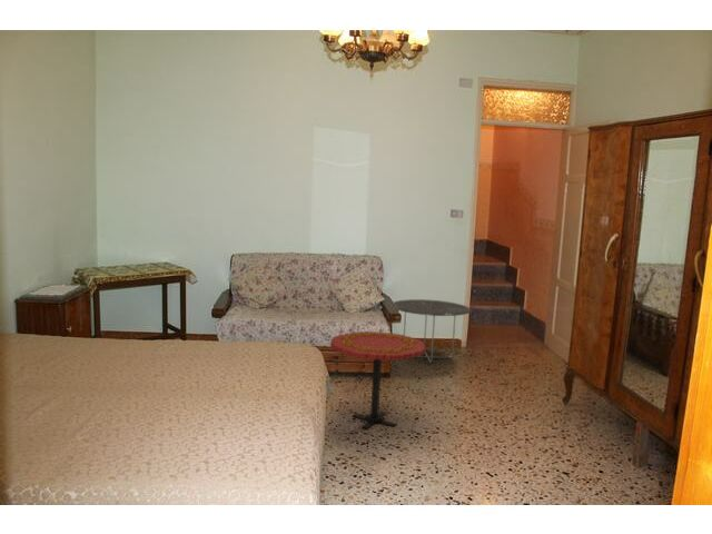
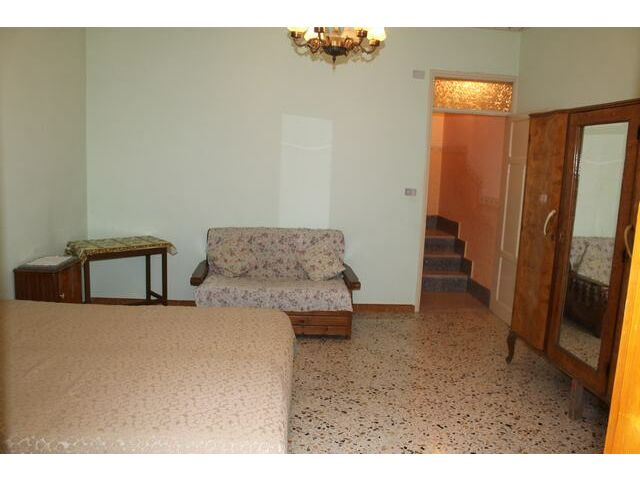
- side table (376, 380)
- side table (425, 332)
